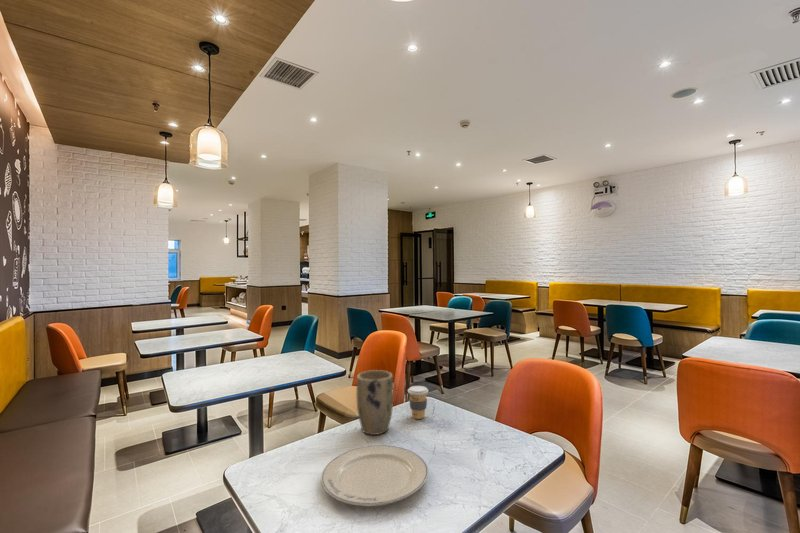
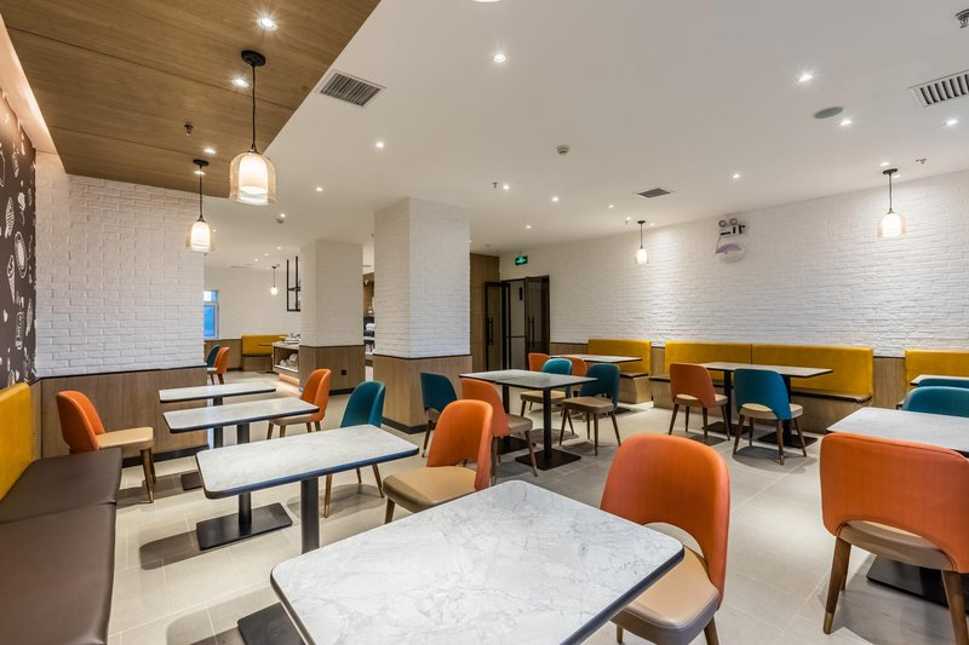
- chinaware (375, 474)
- plant pot (375, 402)
- coffee cup (418, 402)
